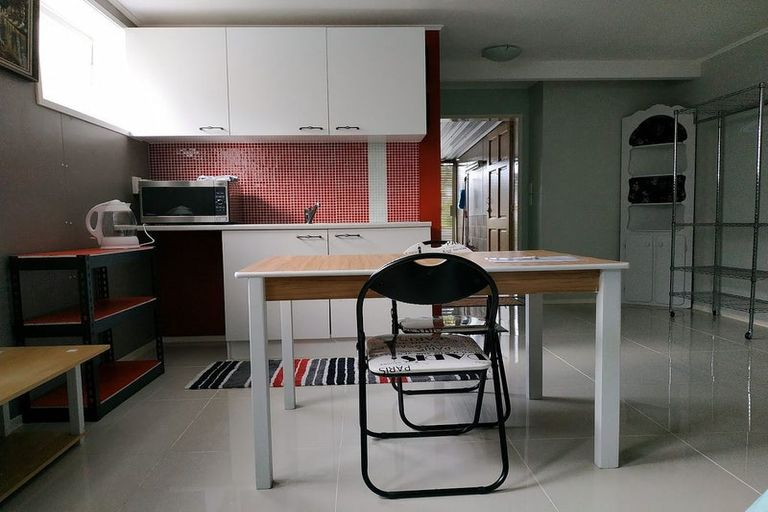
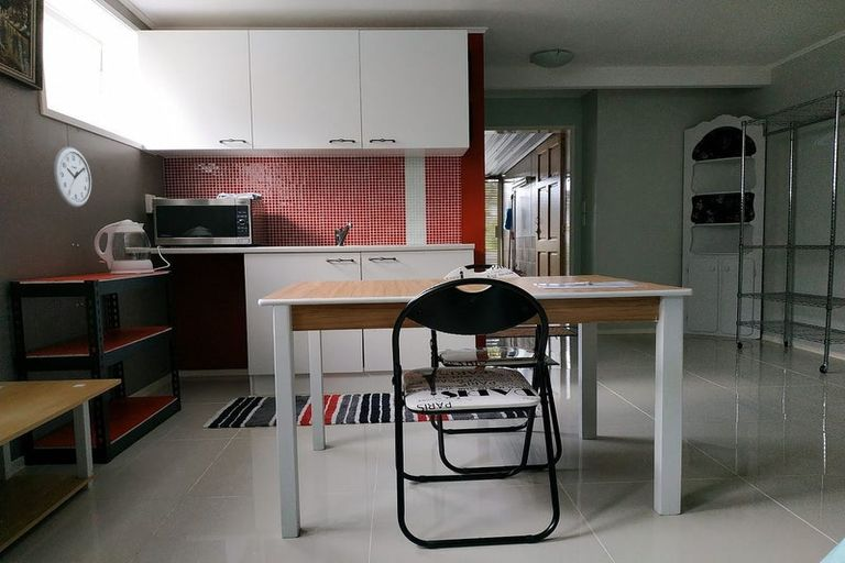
+ wall clock (74, 177)
